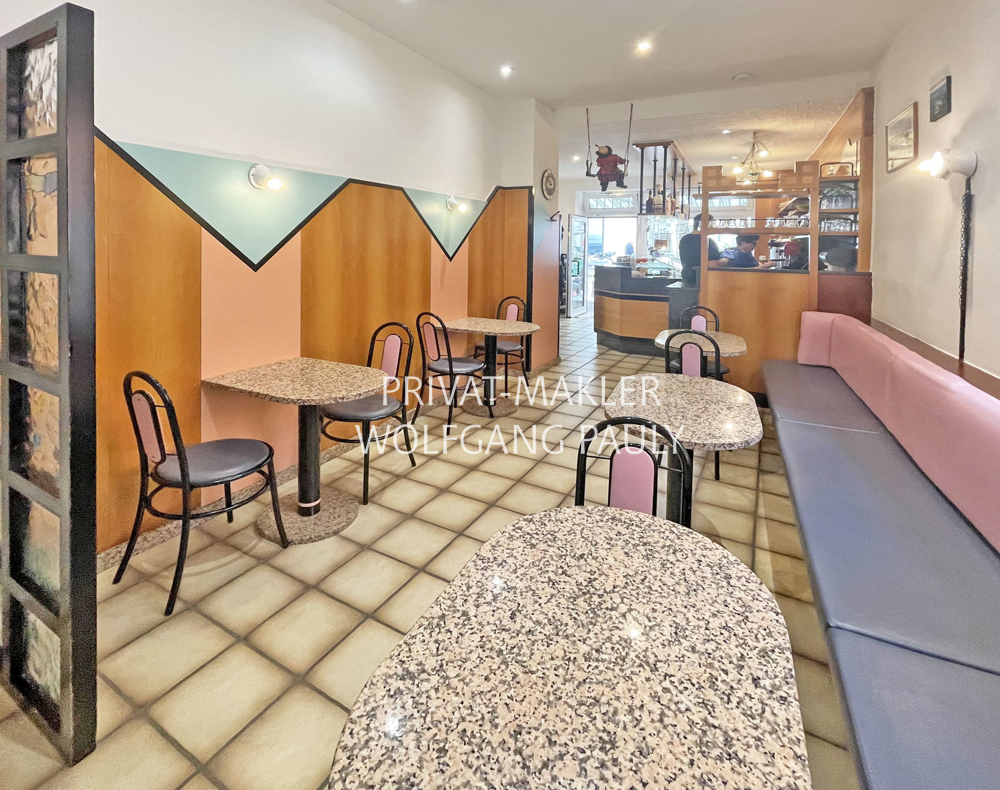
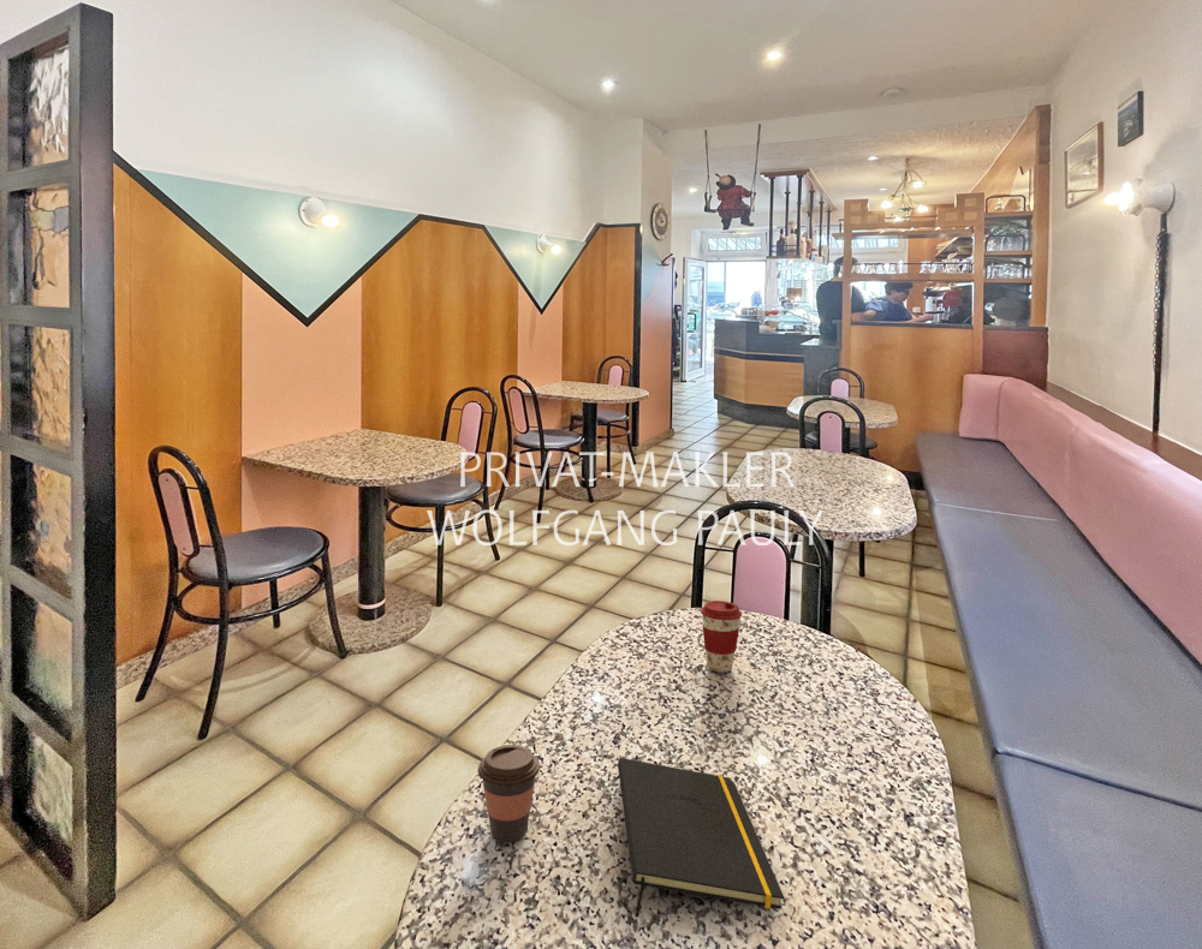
+ notepad (690, 823)
+ coffee cup (508, 794)
+ coffee cup (720, 635)
